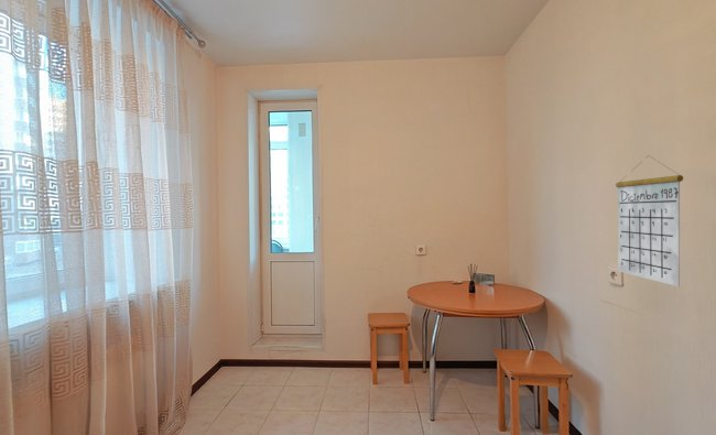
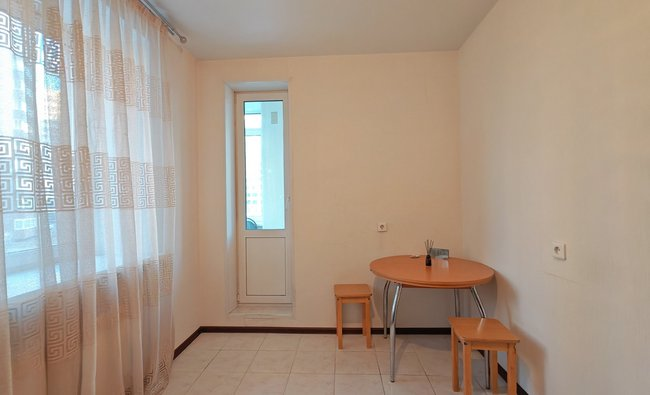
- calendar (646, 217)
